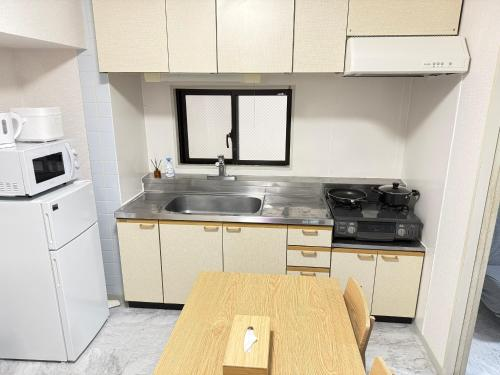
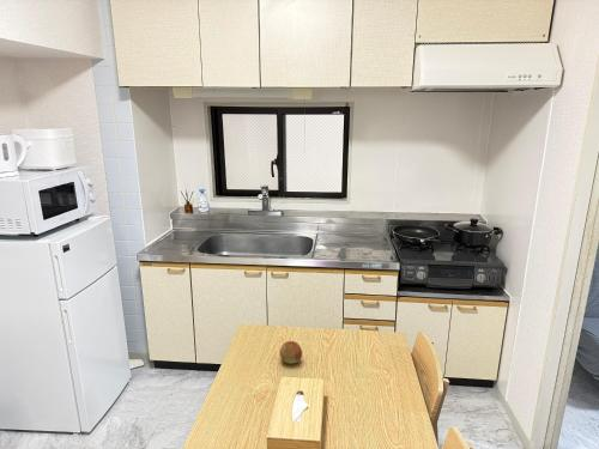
+ apple (290, 351)
